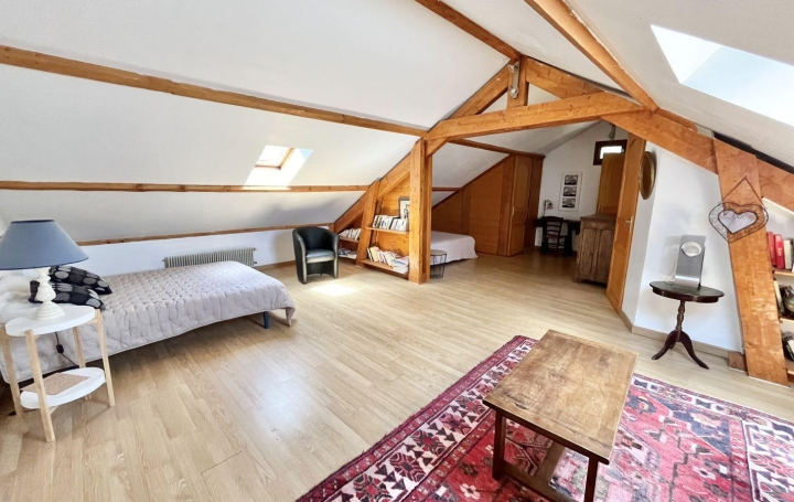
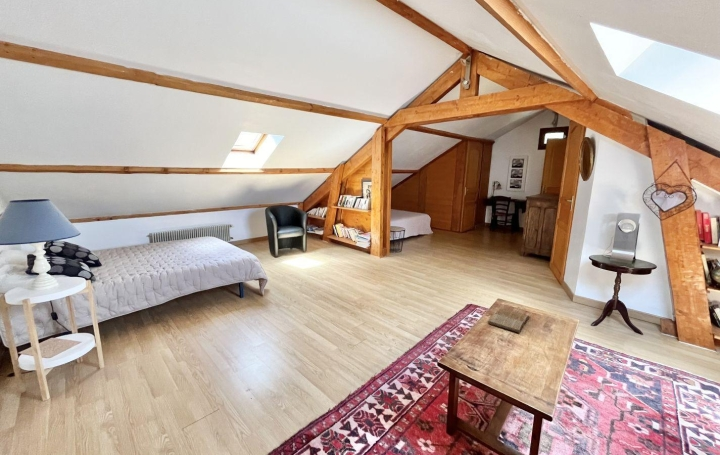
+ book (509, 317)
